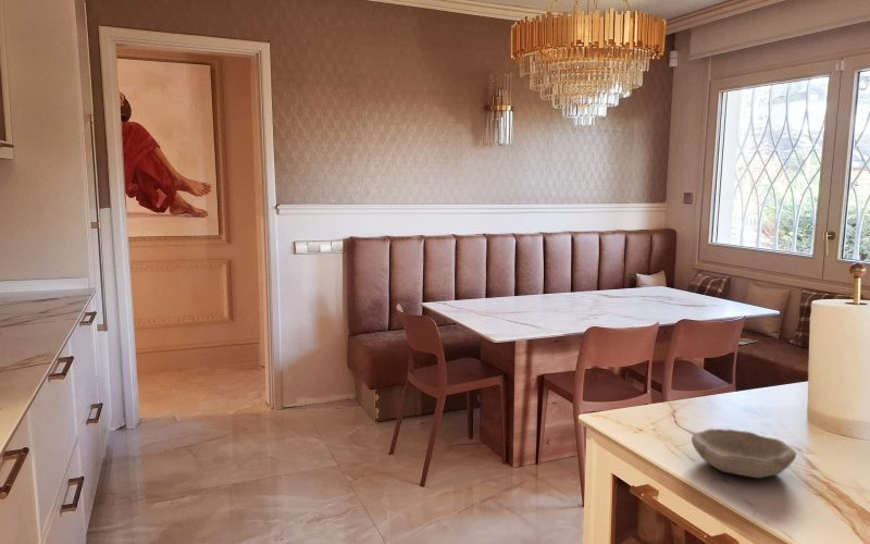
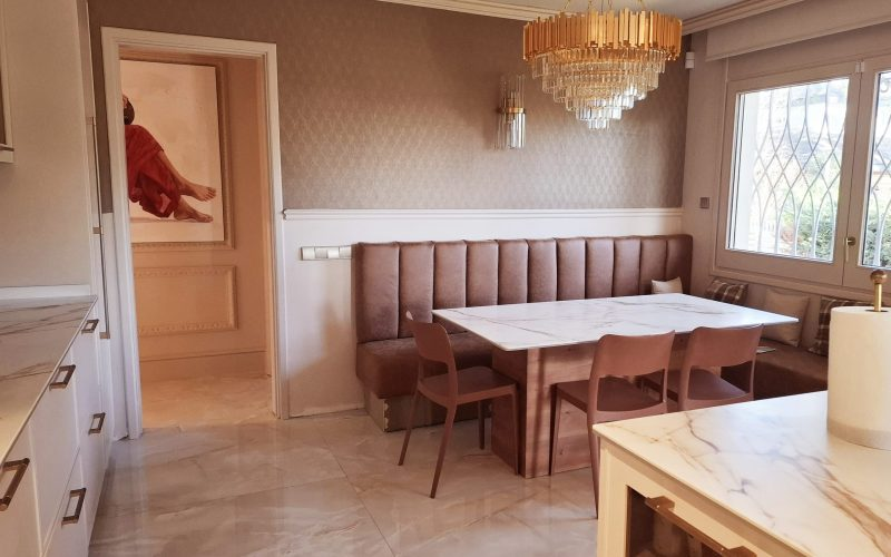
- bowl (741, 454)
